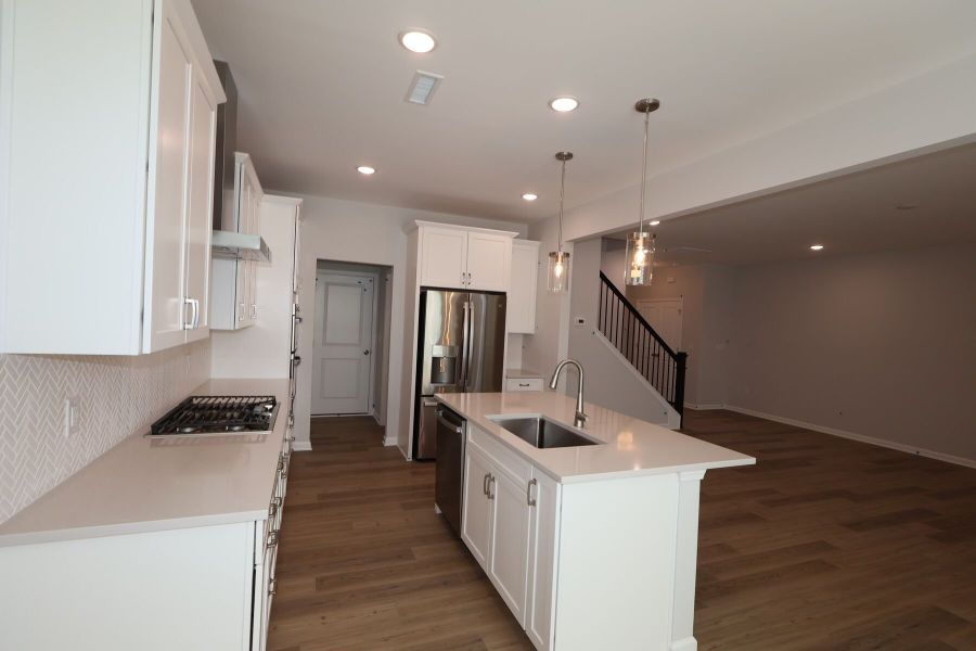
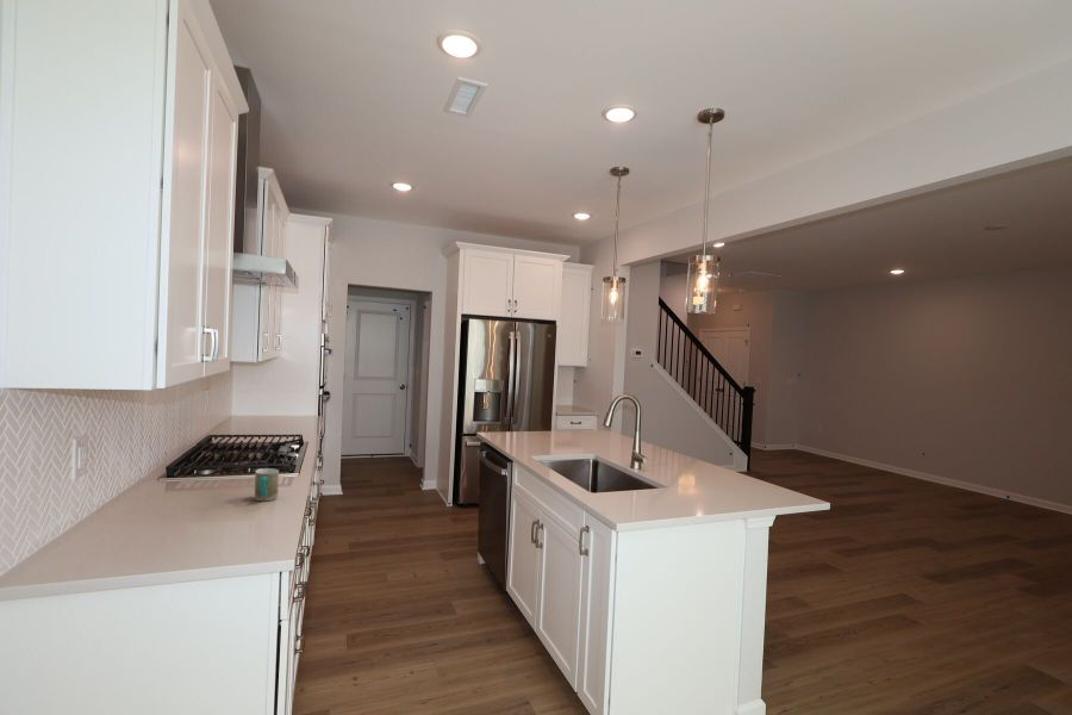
+ mug (264, 485)
